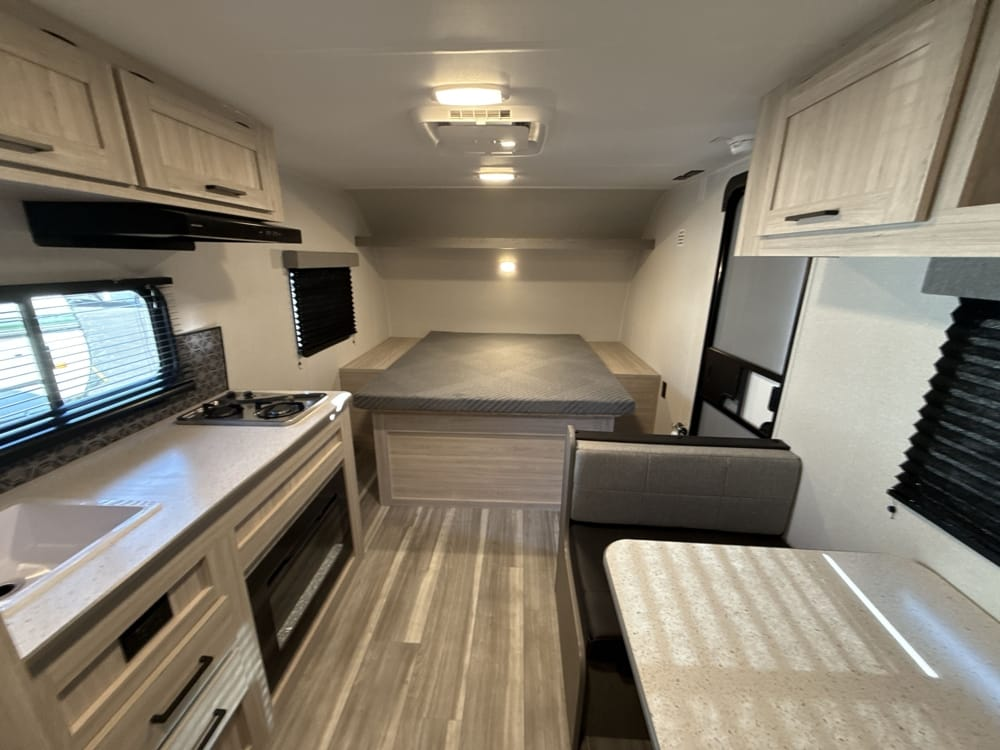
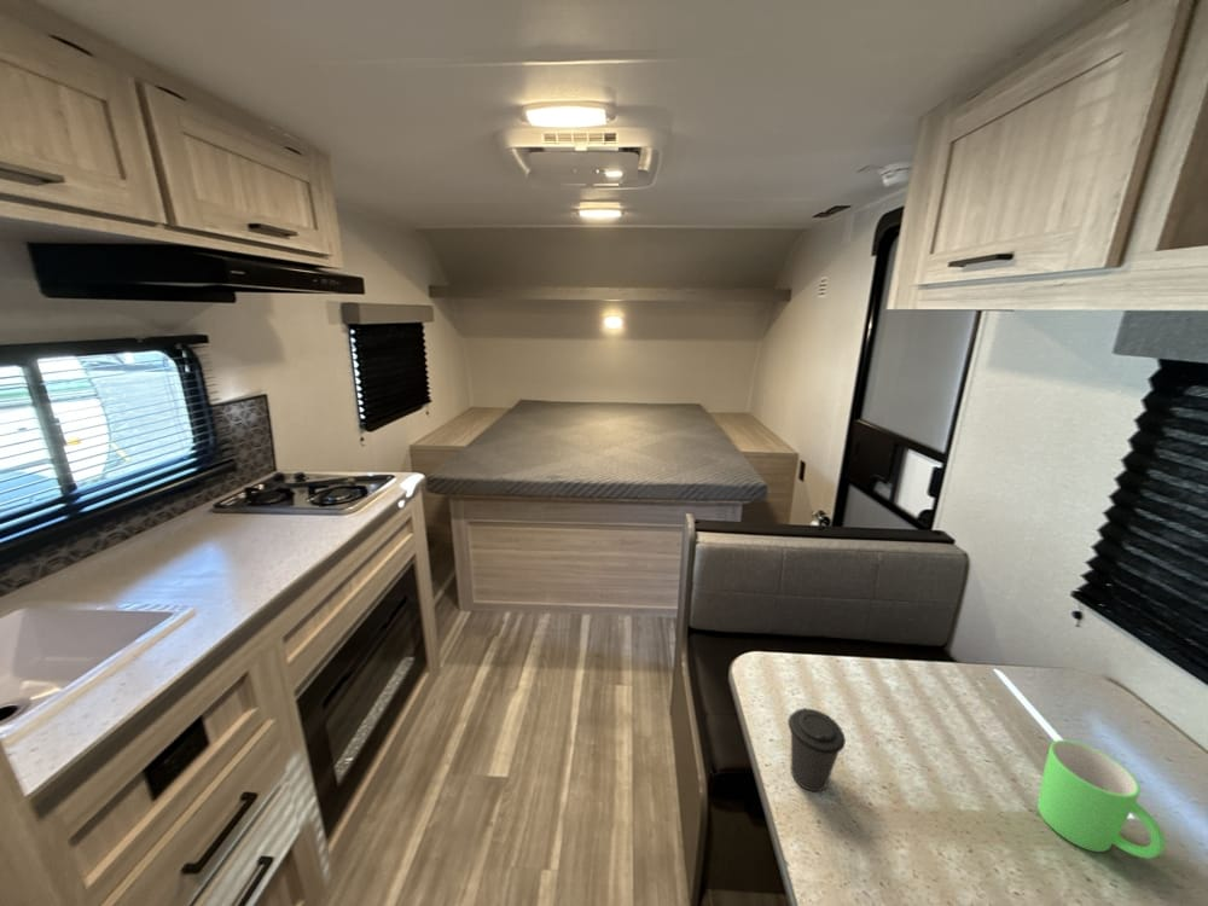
+ mug (1098, 807)
+ coffee cup (812, 750)
